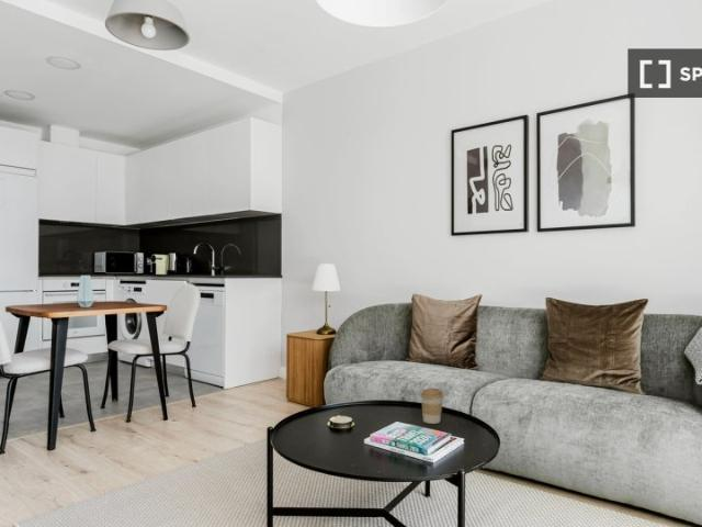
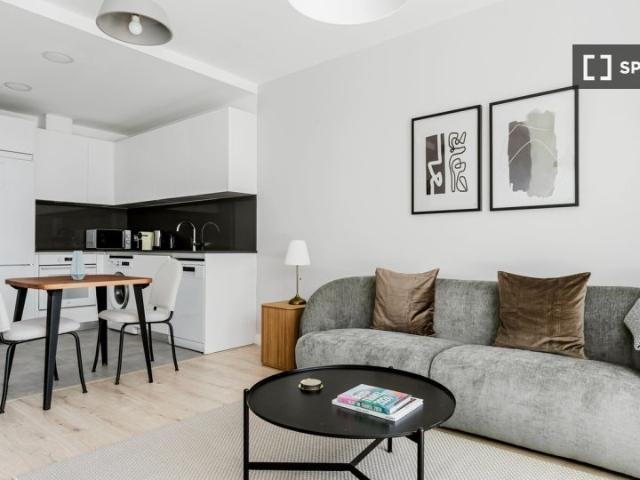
- coffee cup (431, 405)
